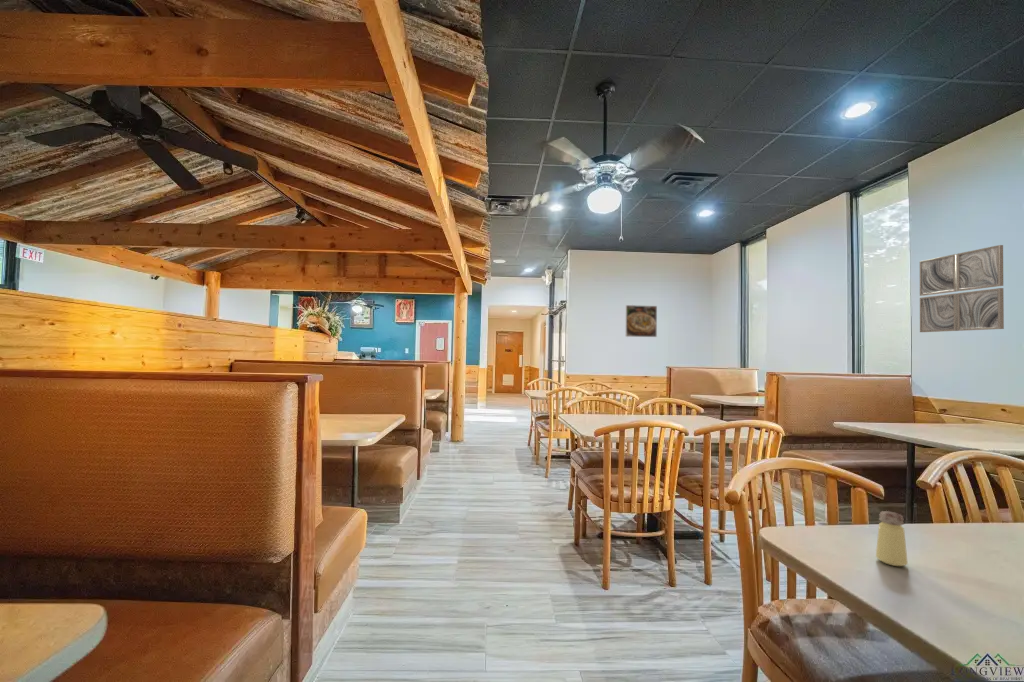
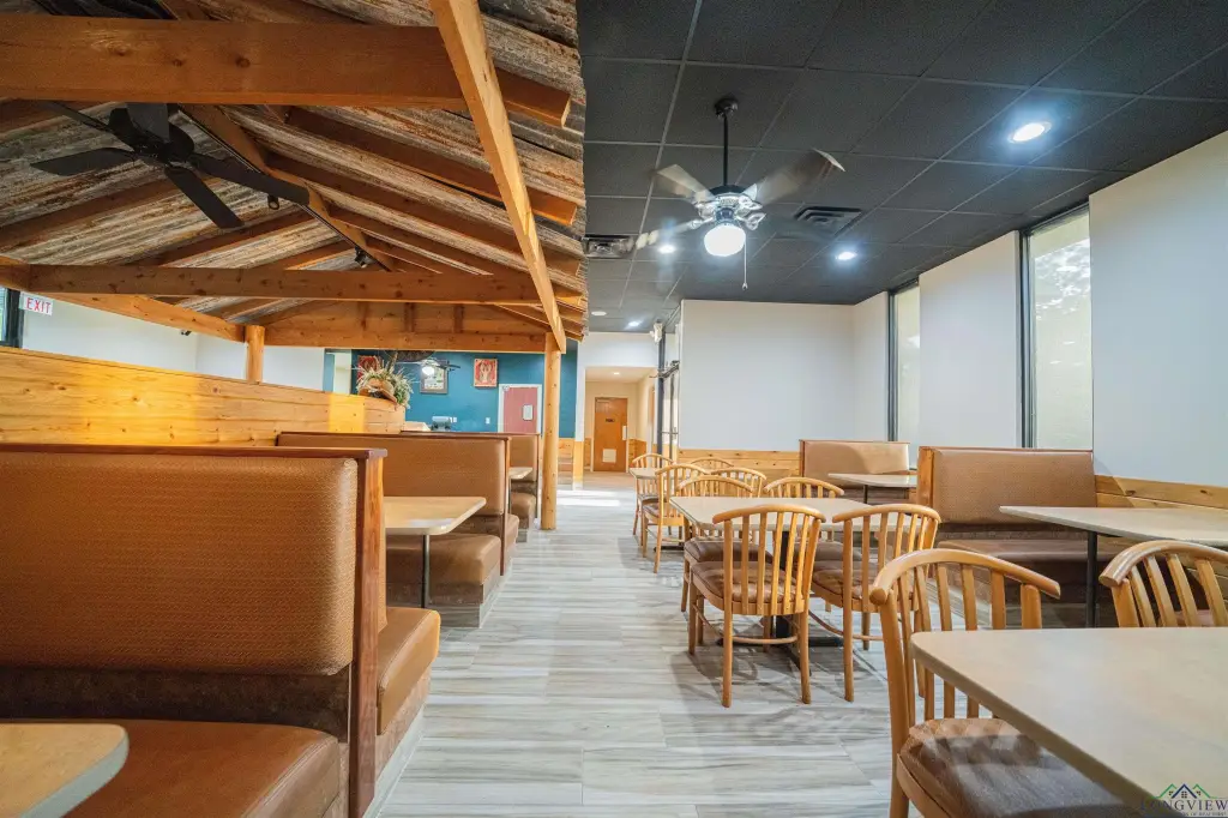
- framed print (641, 321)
- saltshaker (891, 537)
- wall art (958, 293)
